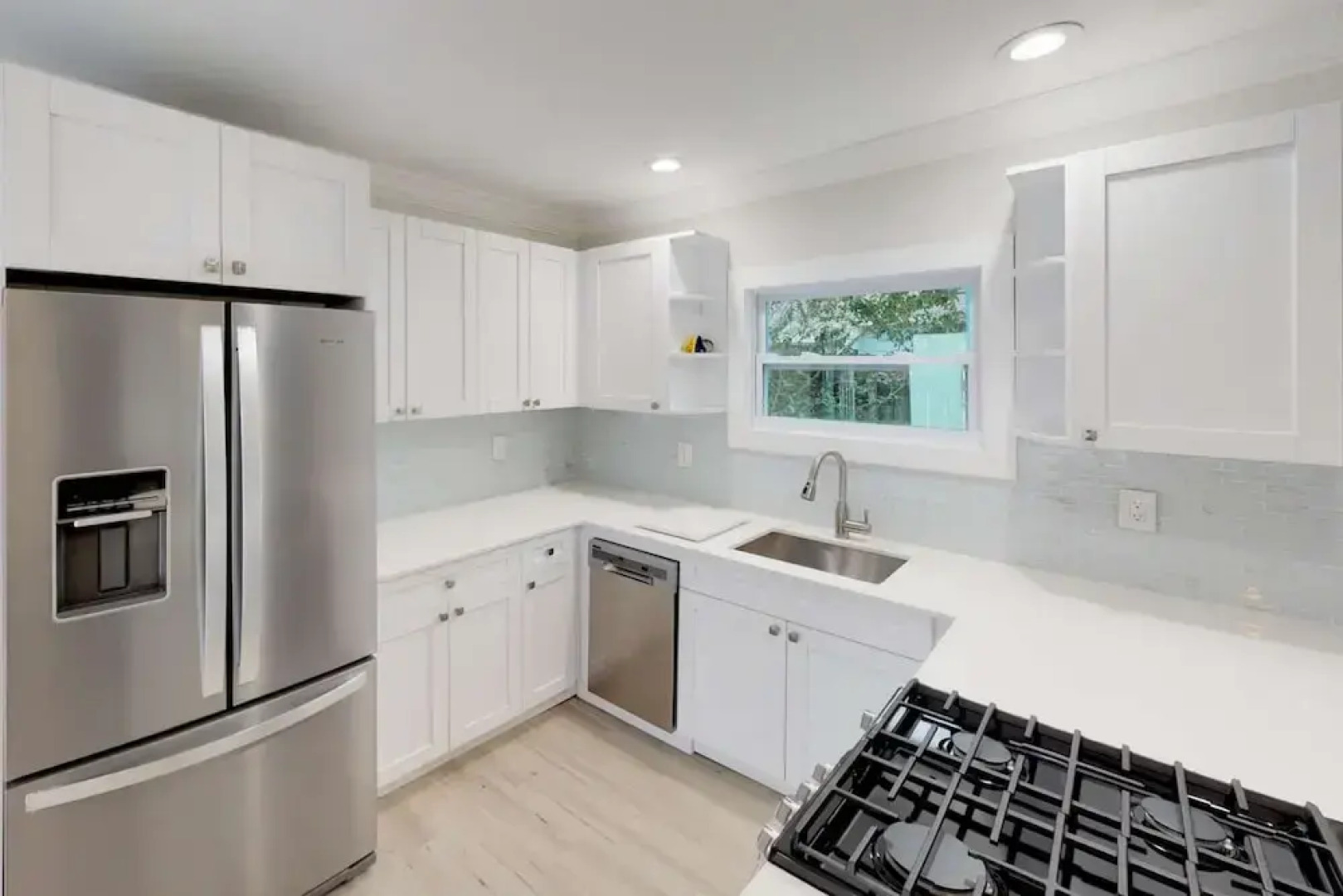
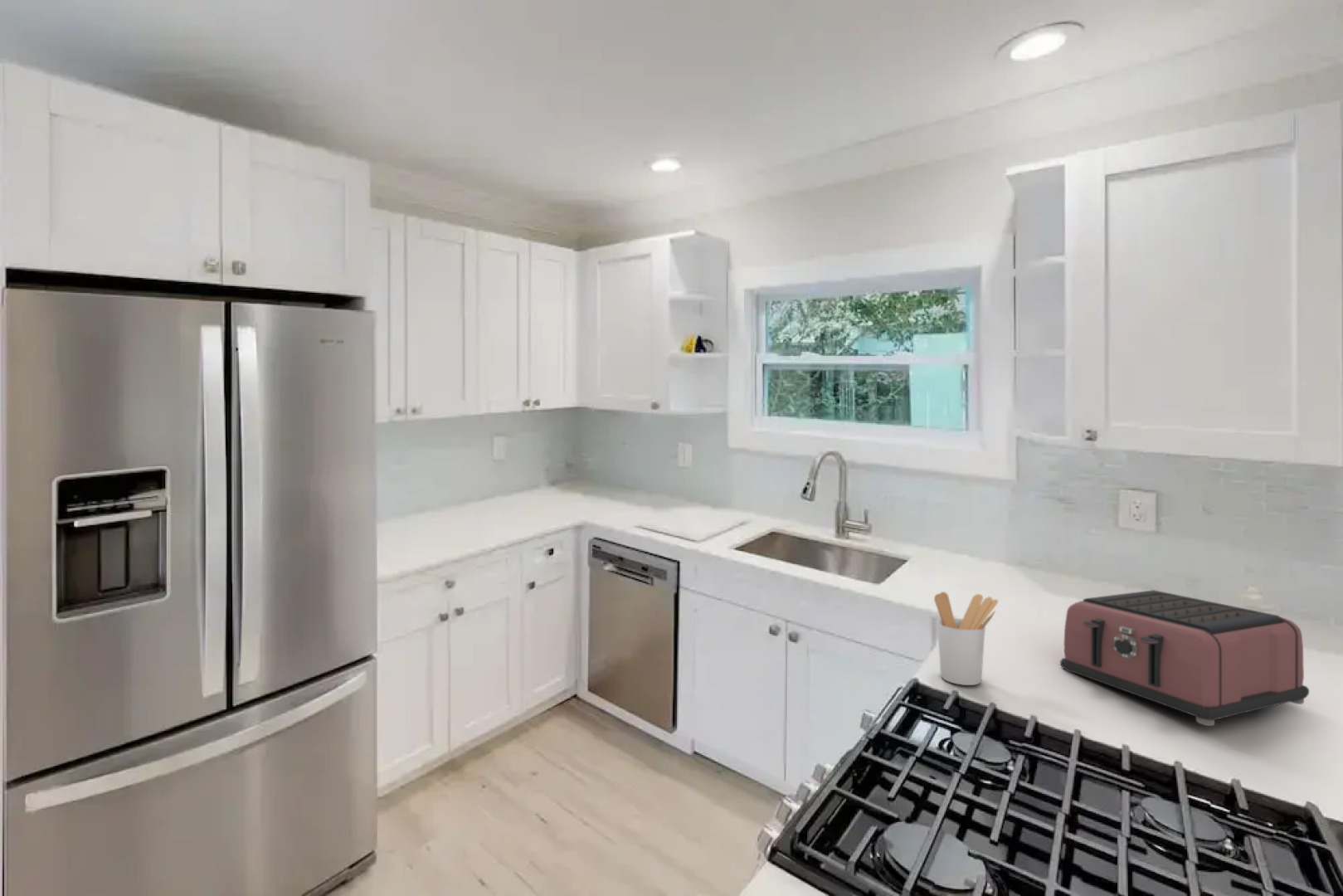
+ utensil holder (968, 635)
+ toaster (1171, 647)
